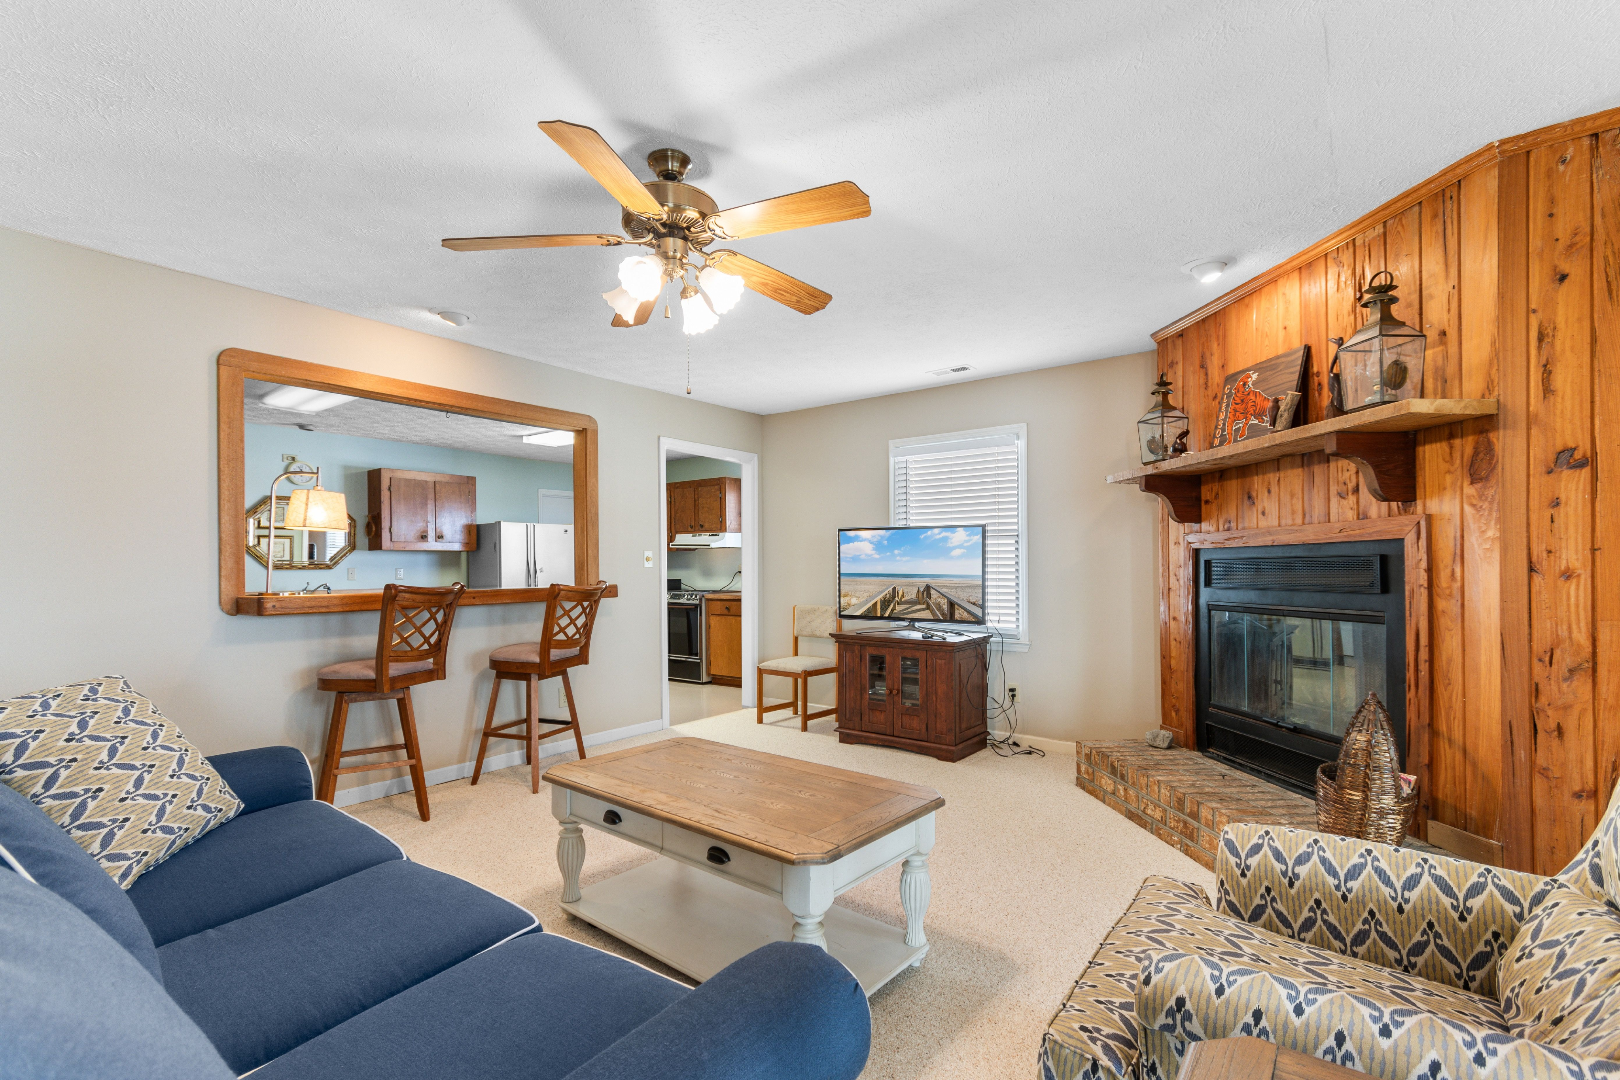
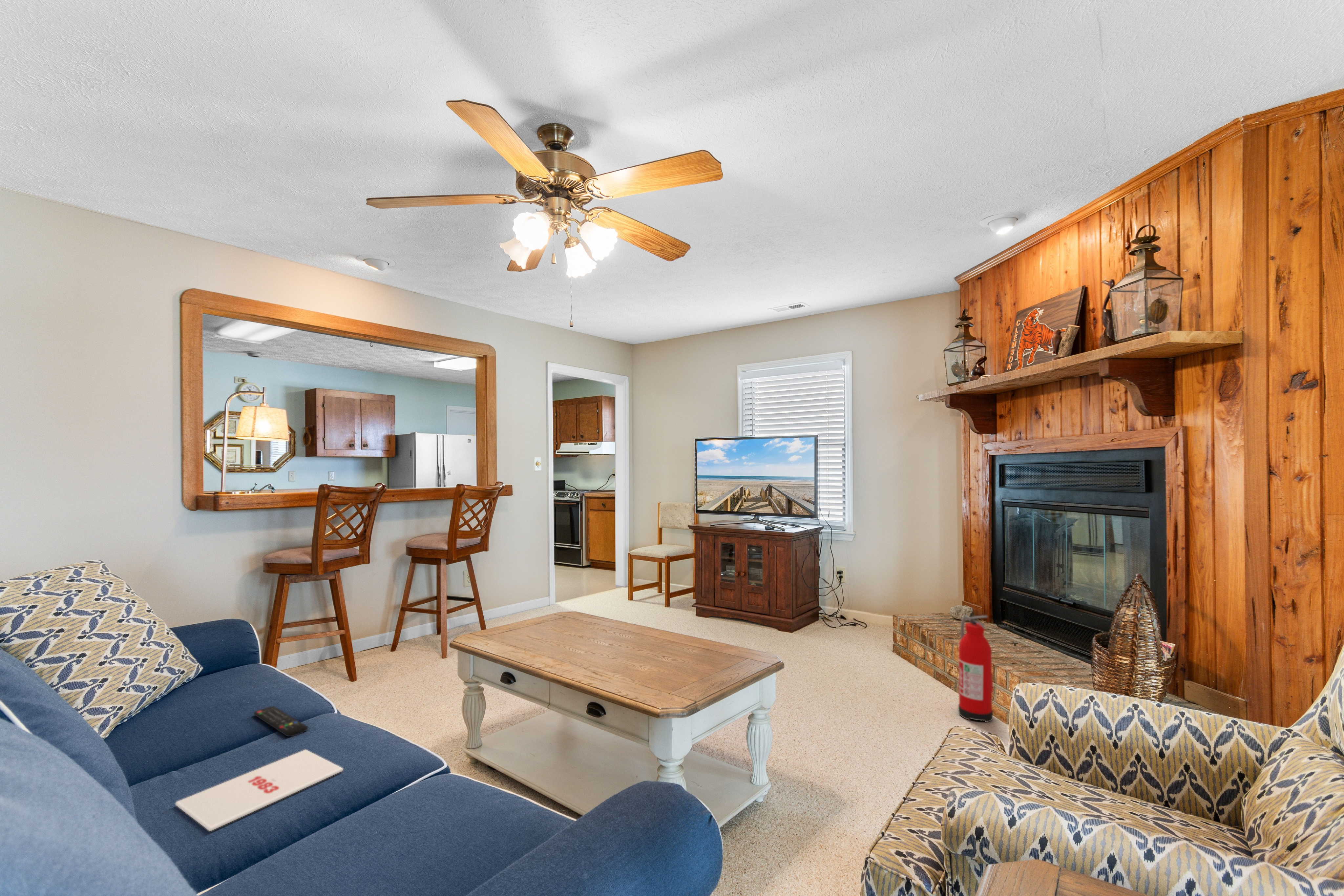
+ fire extinguisher (974, 662)
+ remote control (280, 721)
+ magazine (263, 786)
